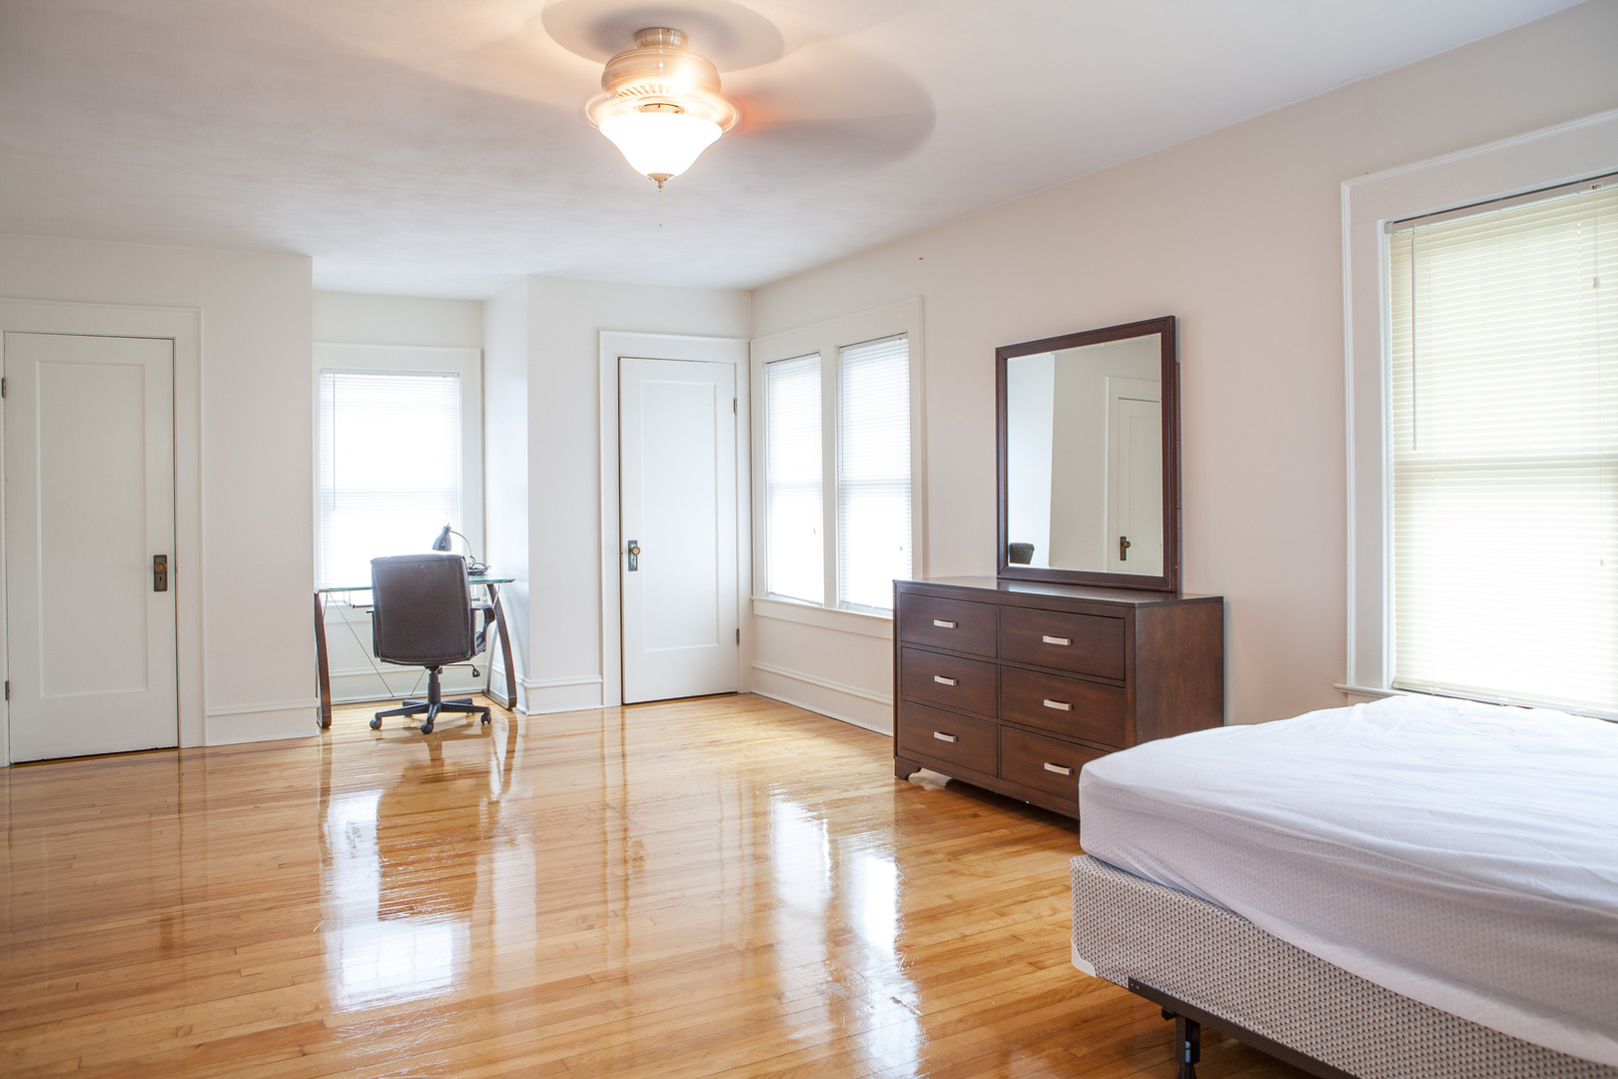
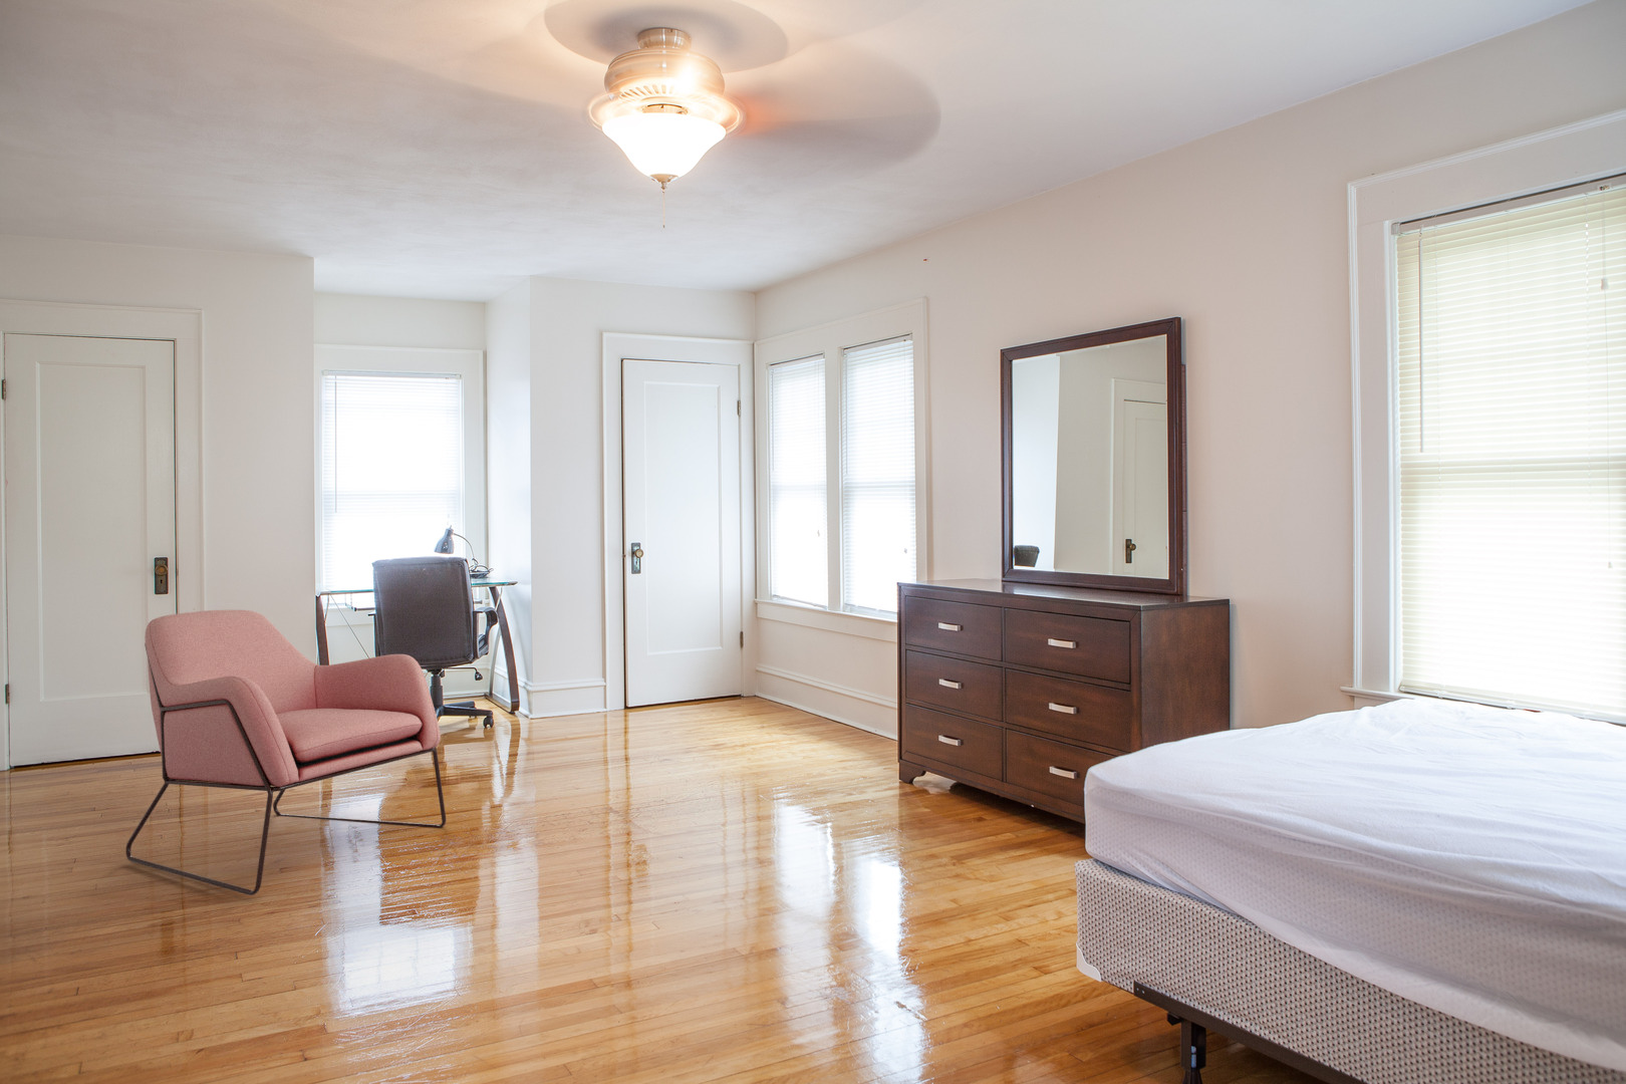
+ armchair (279, 730)
